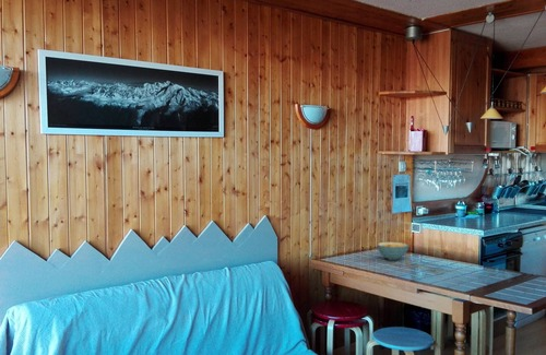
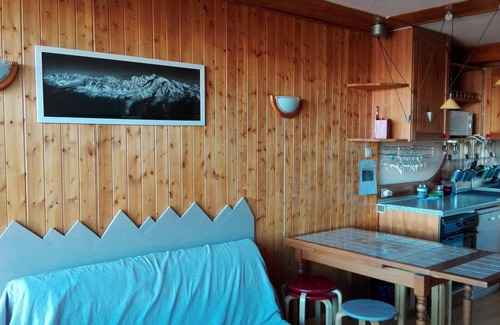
- cereal bowl (392, 251)
